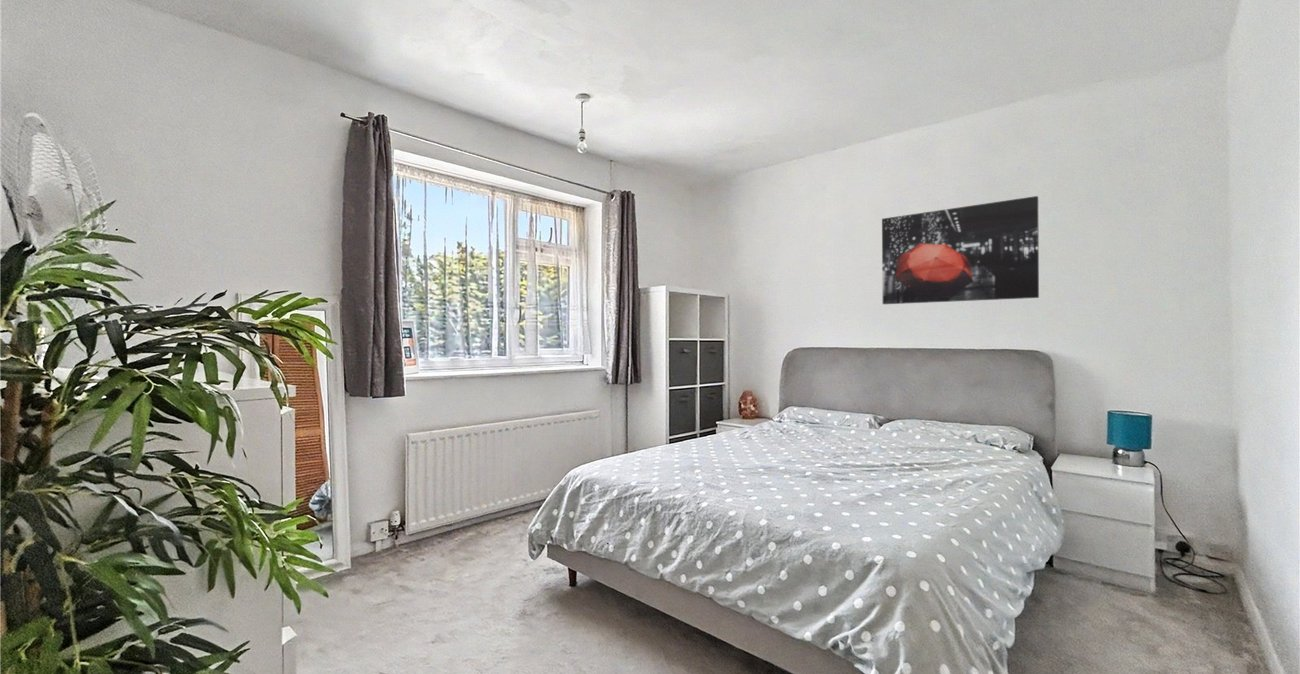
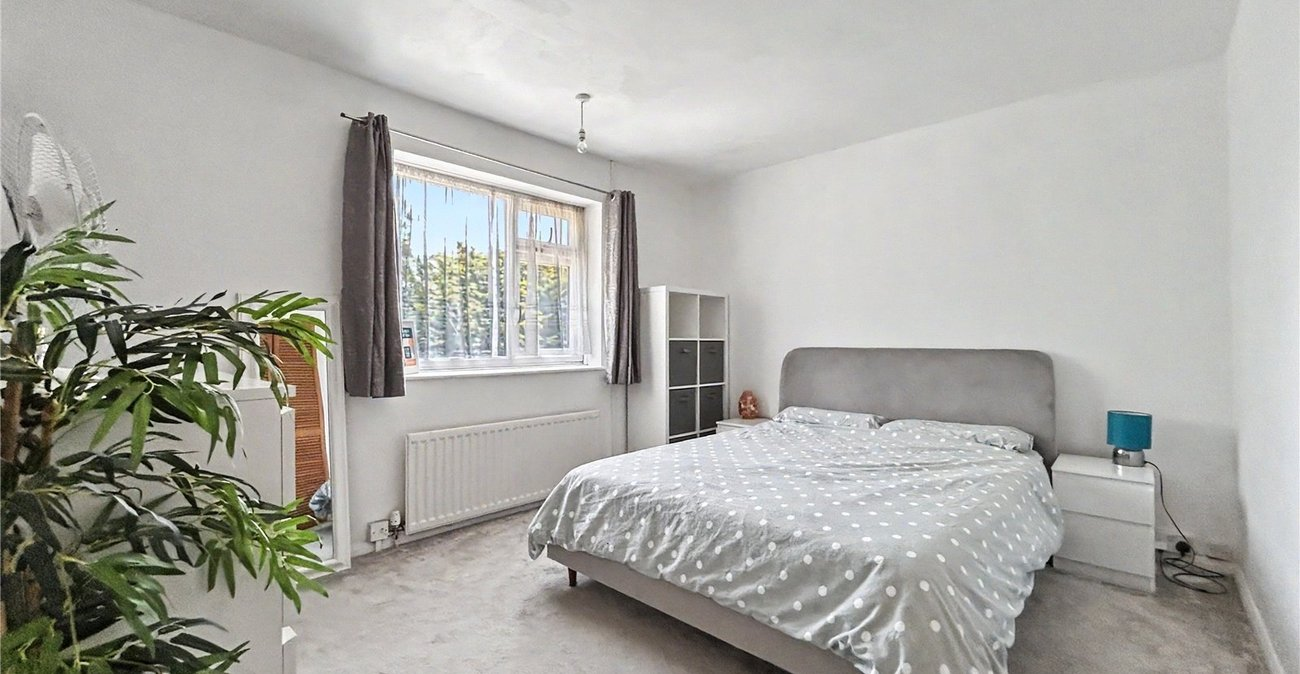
- wall art (953, 255)
